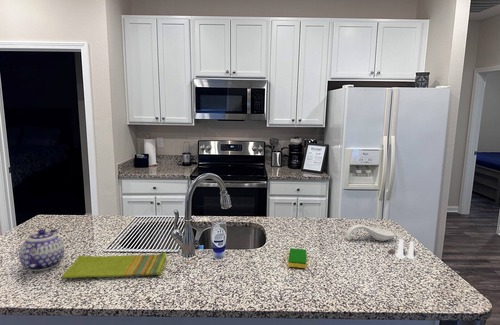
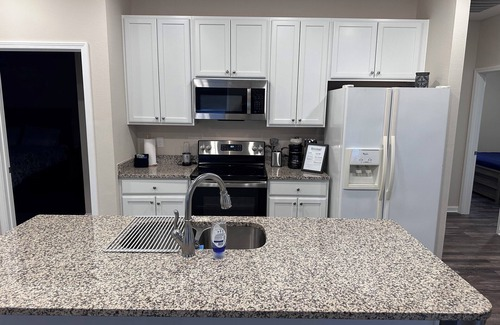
- salt and pepper shaker set (402, 246)
- teapot (42, 247)
- spoon rest (369, 232)
- dish towel (118, 264)
- dish sponge (297, 257)
